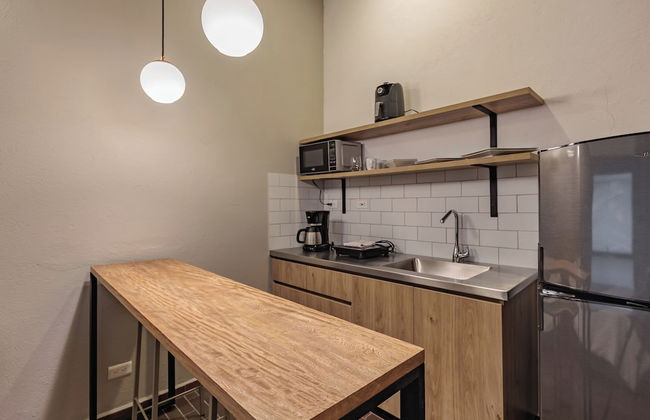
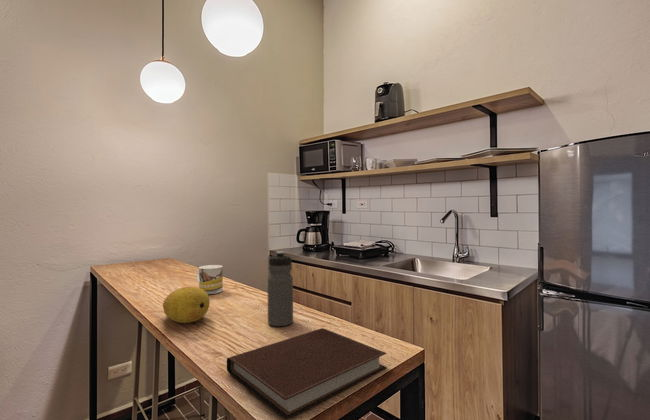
+ mug (208, 278)
+ fruit (184, 302)
+ notebook (307, 362)
+ water bottle (280, 286)
